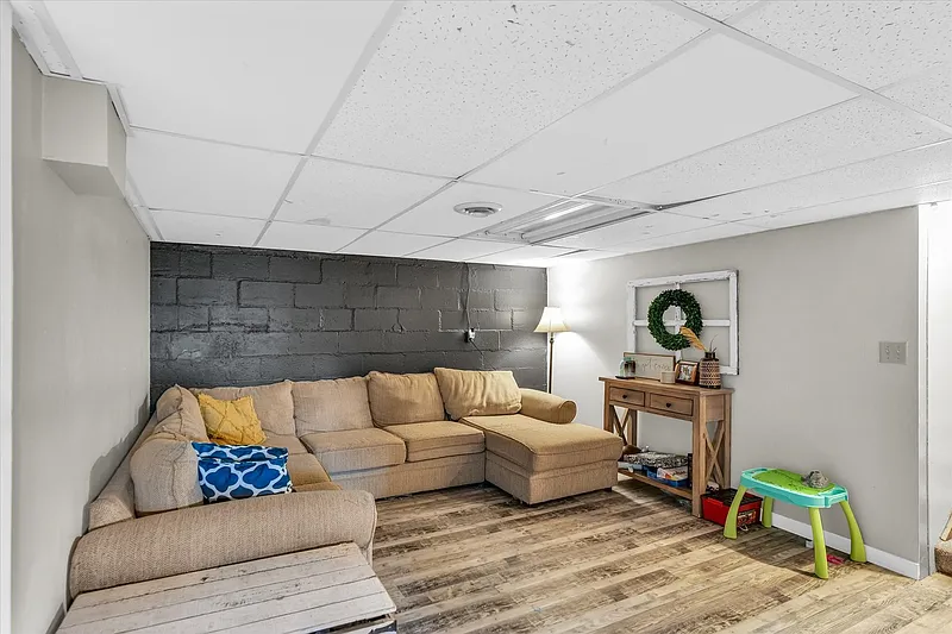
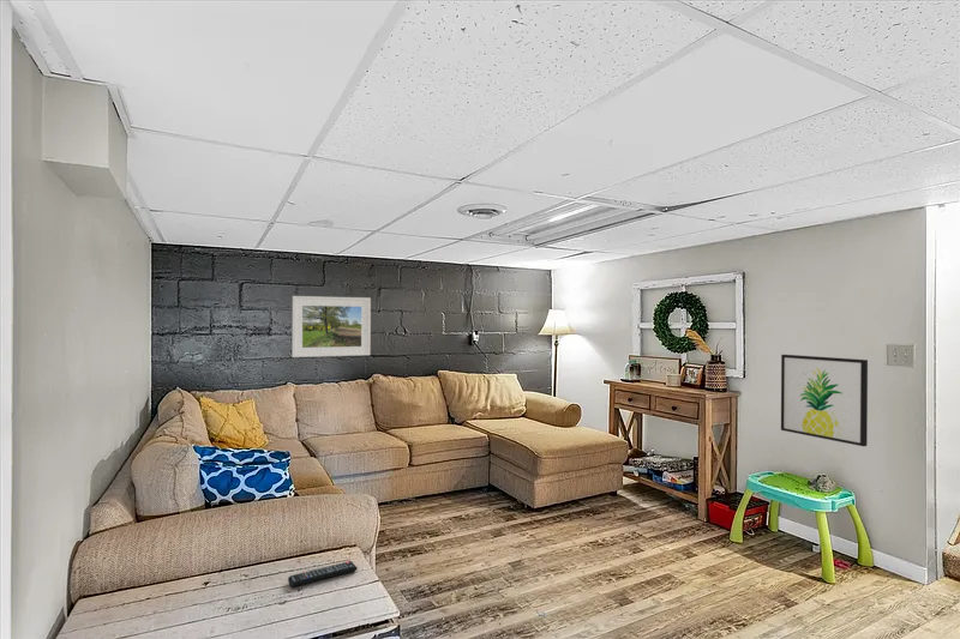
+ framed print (332, 326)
+ remote control (323, 573)
+ wall art (821, 397)
